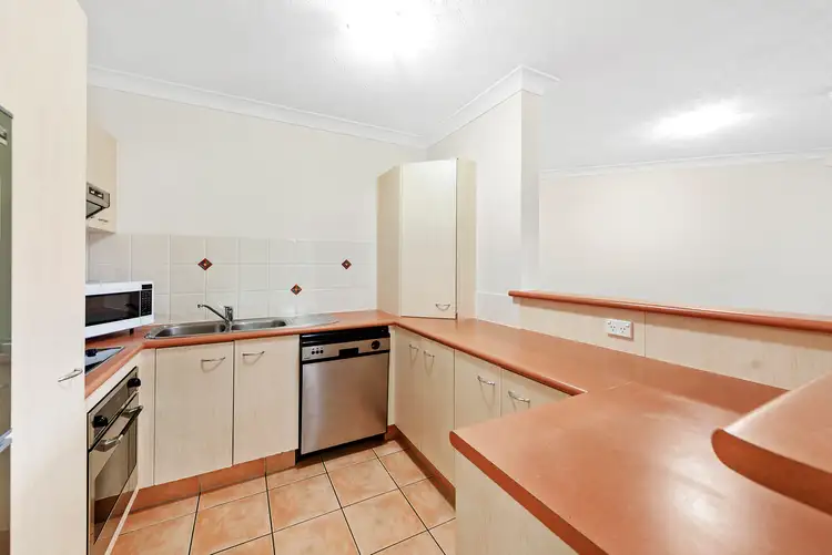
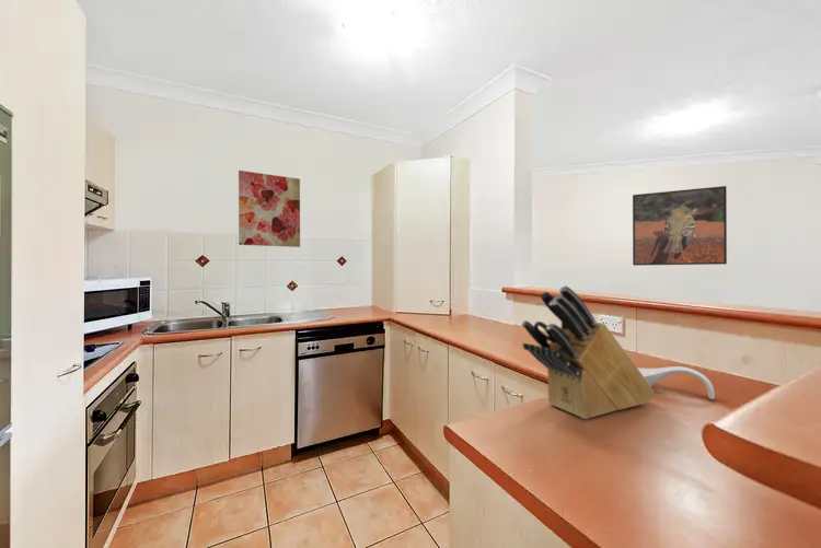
+ spoon rest (660, 376)
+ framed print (677, 228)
+ wall art (270, 210)
+ knife block (588, 346)
